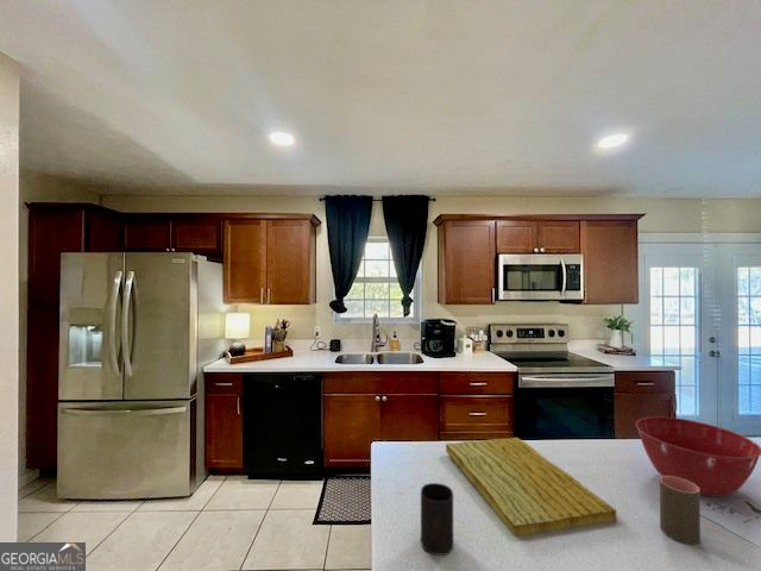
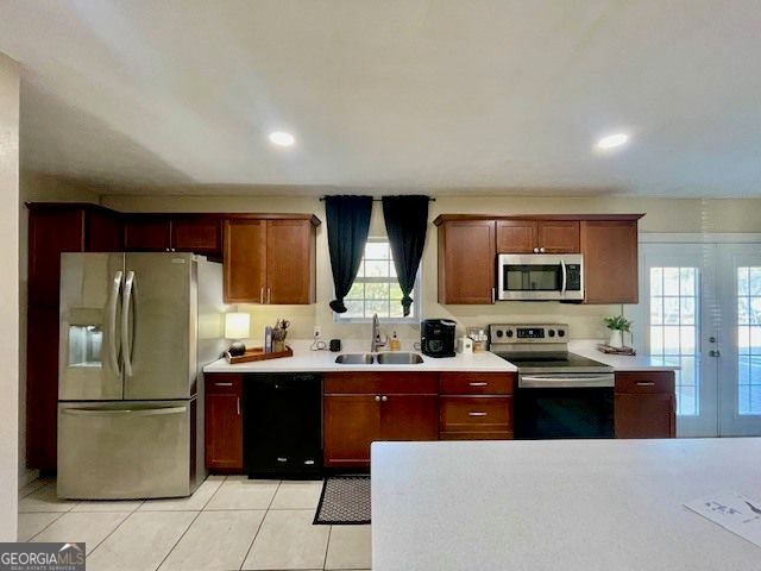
- mixing bowl (693, 458)
- cutting board (516, 473)
- cup (679, 508)
- cup (436, 516)
